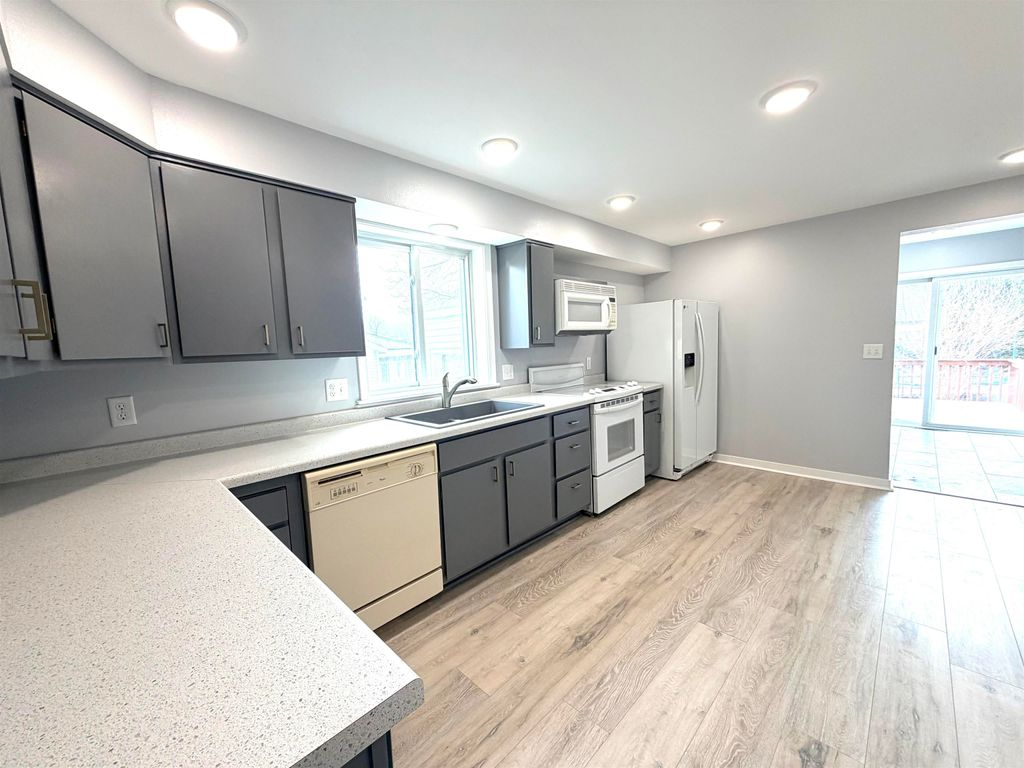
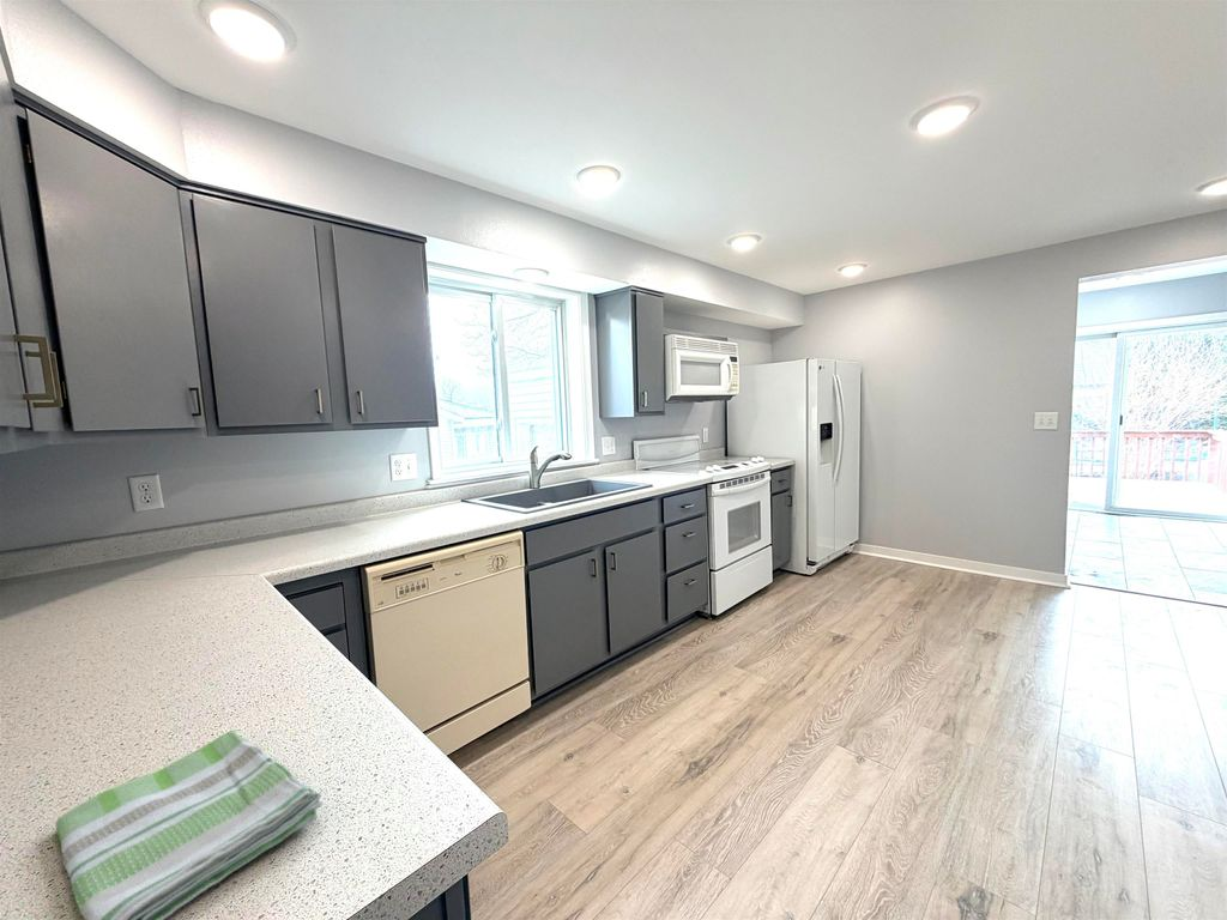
+ dish towel (187, 810)
